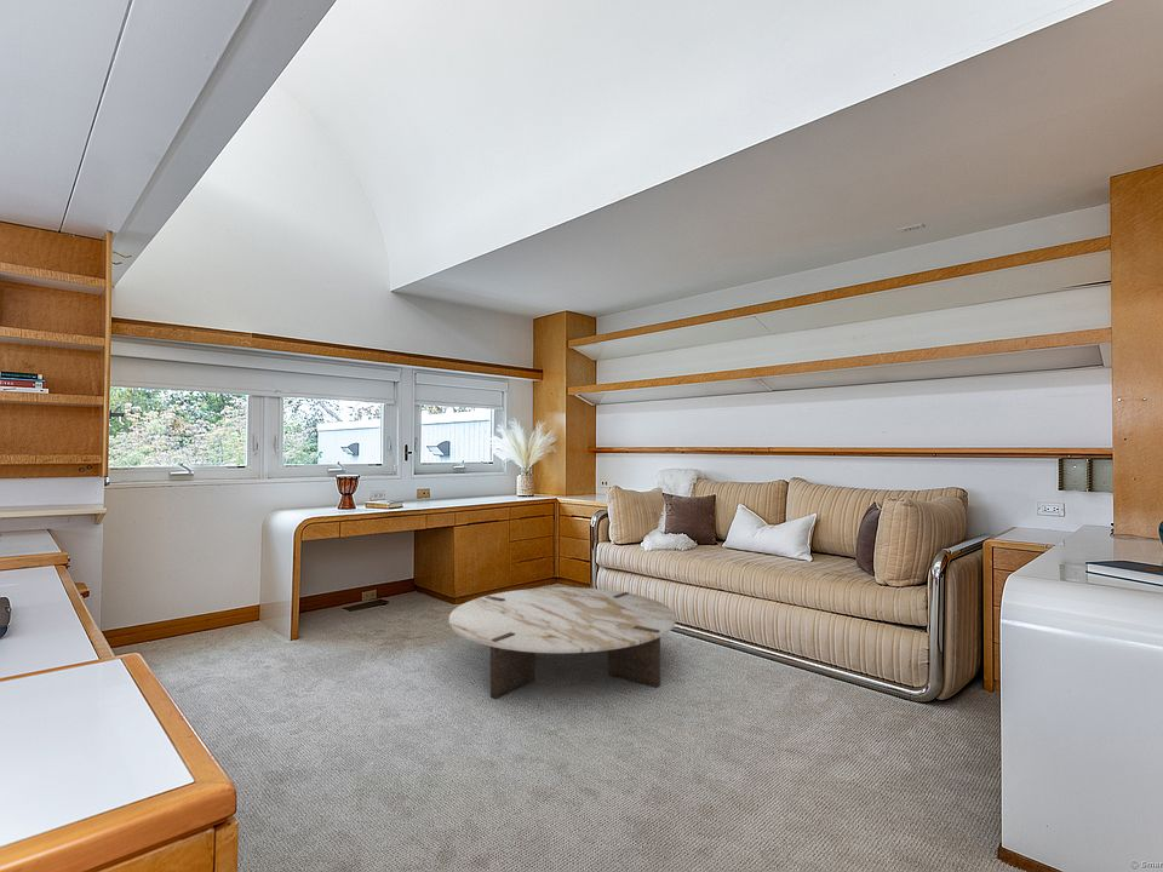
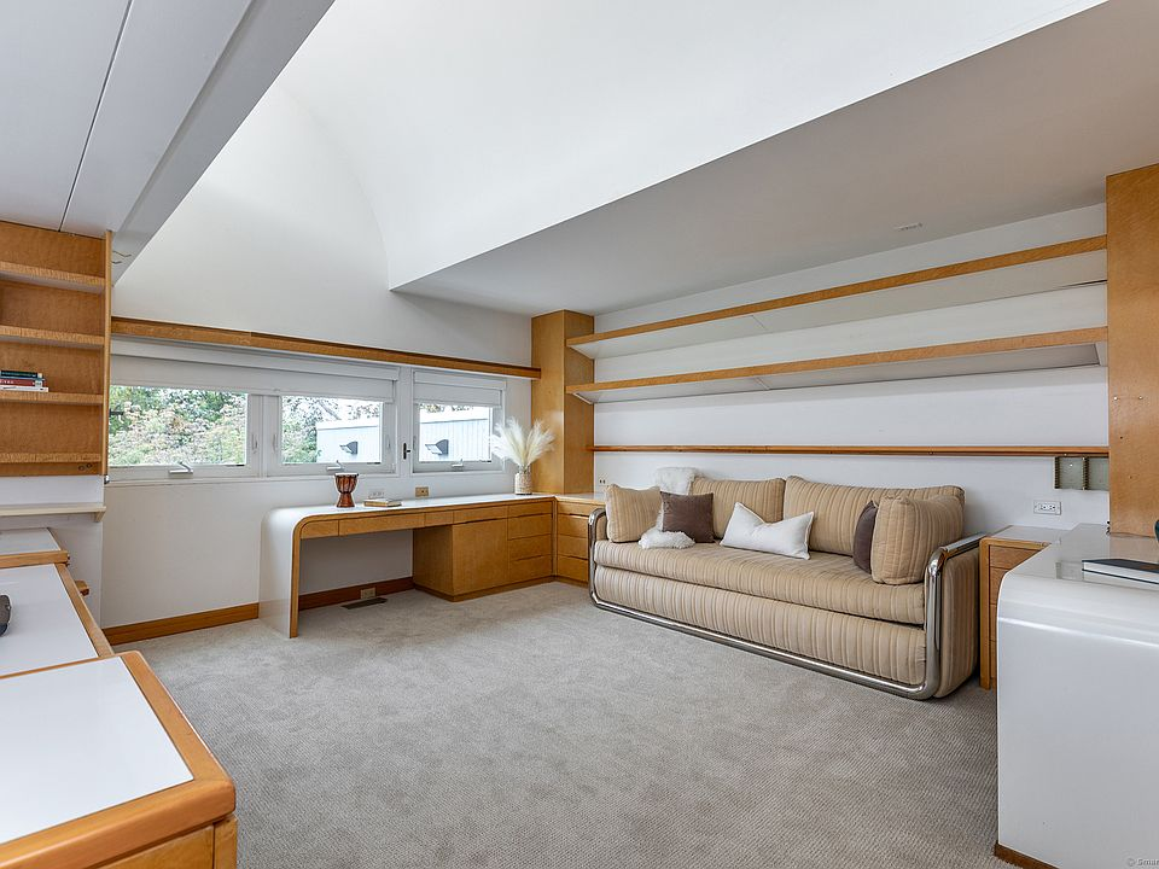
- coffee table (562, 636)
